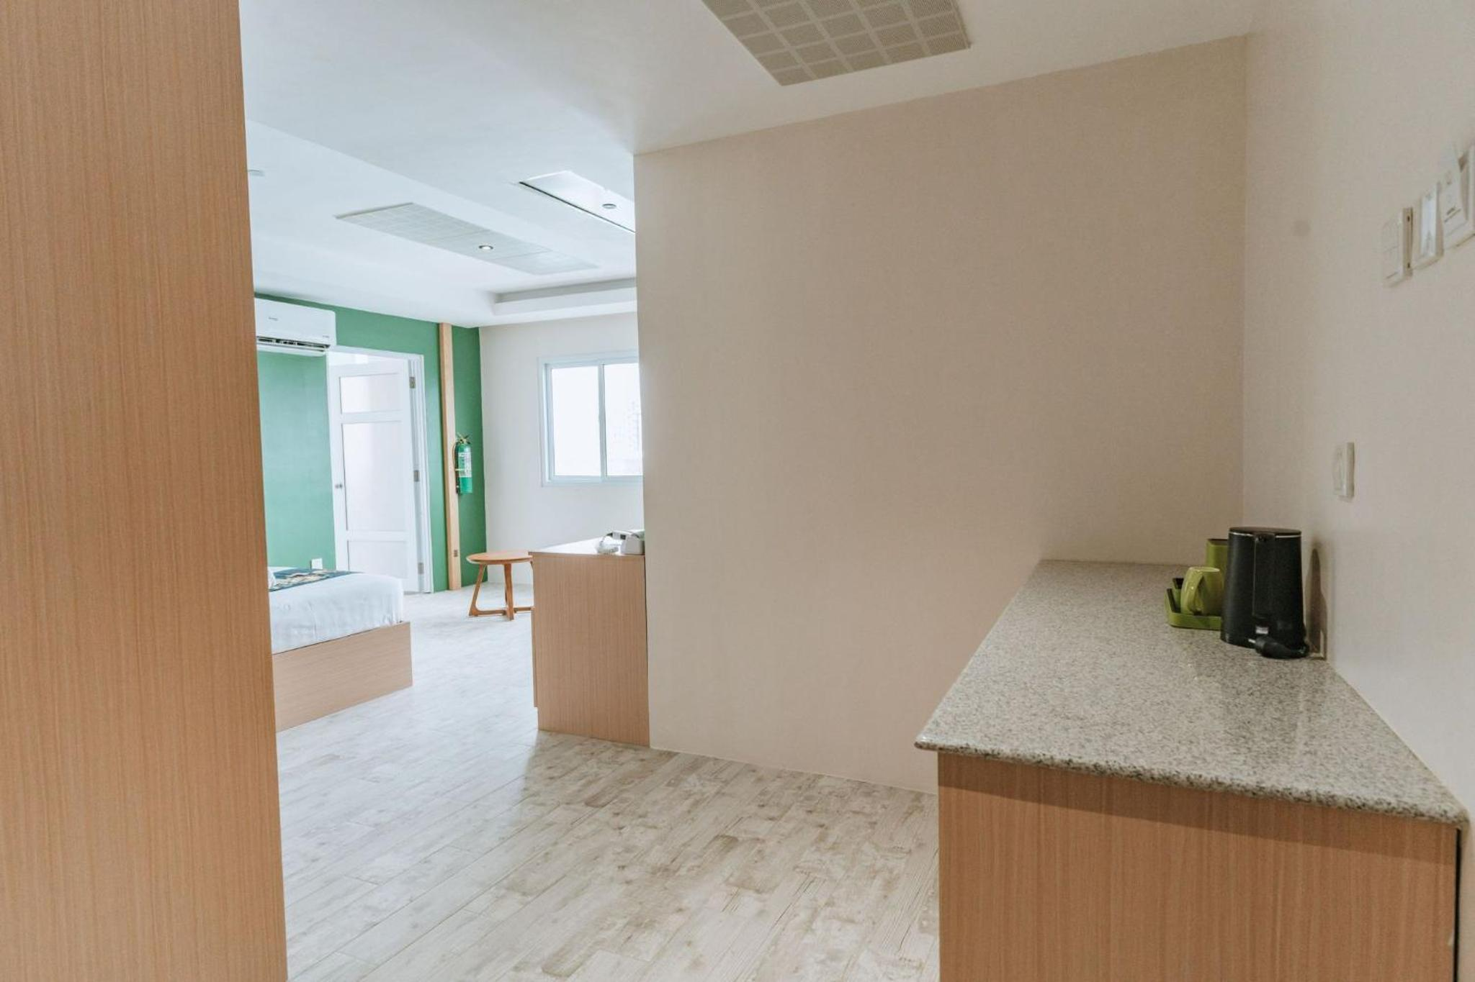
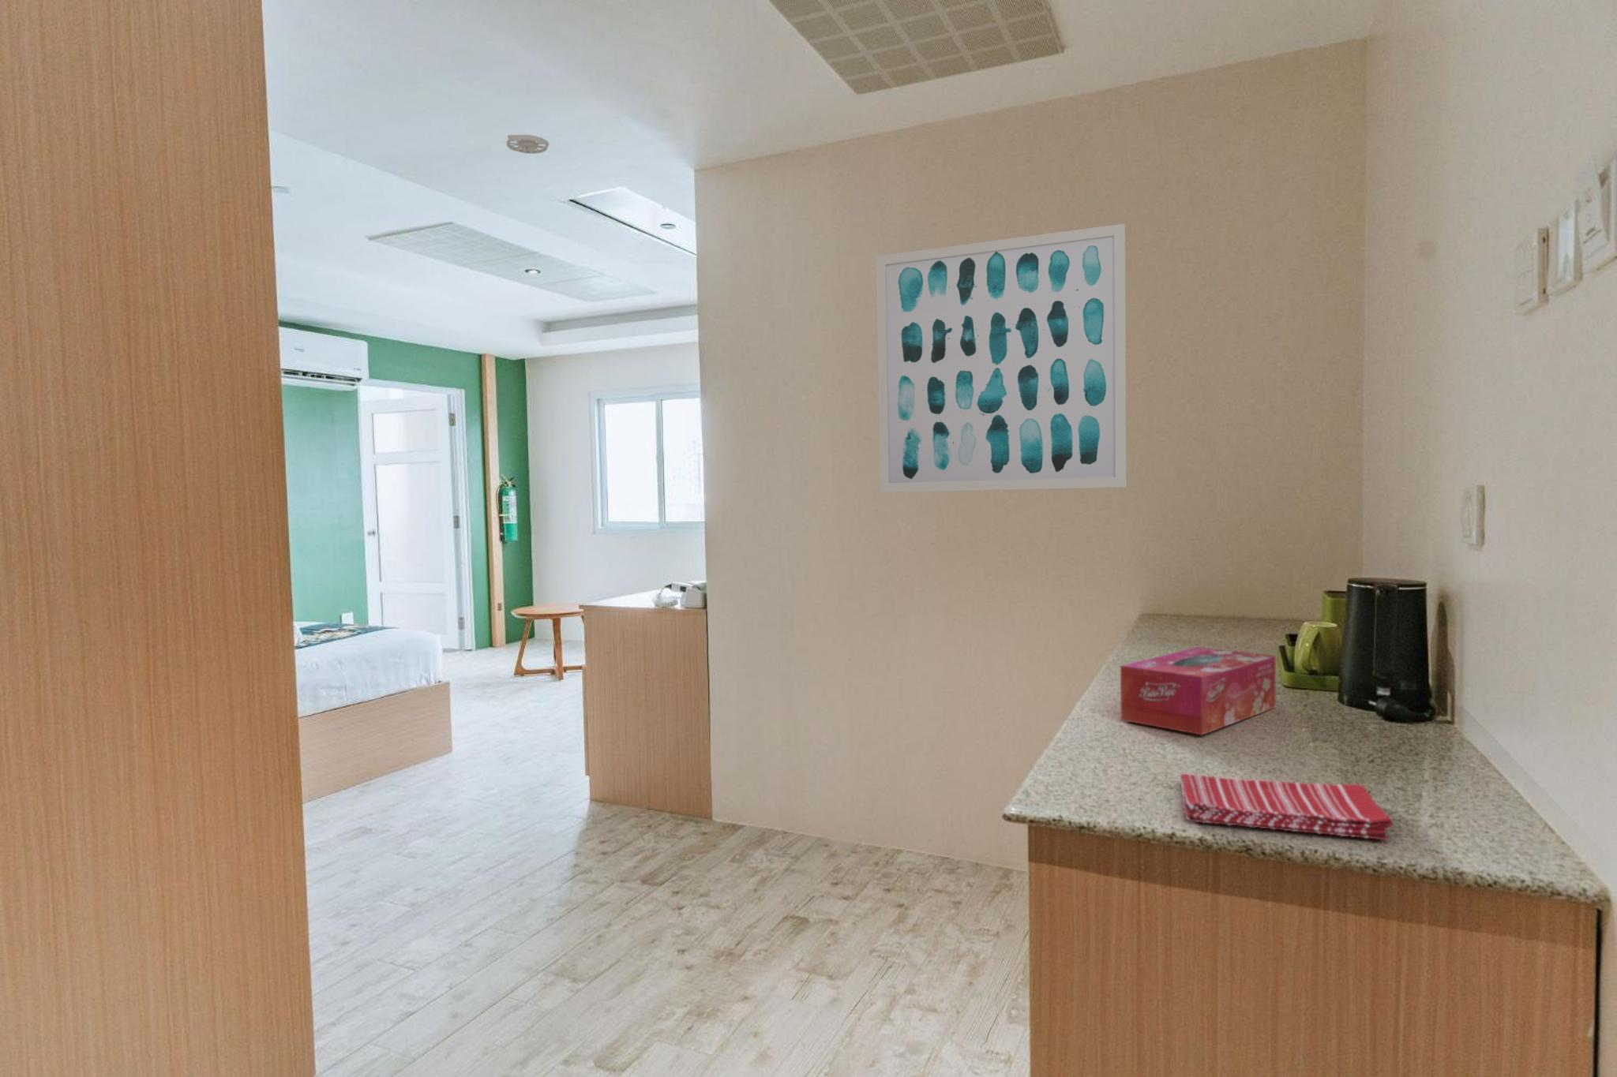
+ wall art (994, 367)
+ dish towel (1278, 801)
+ tissue box (1200, 688)
+ smoke detector (528, 145)
